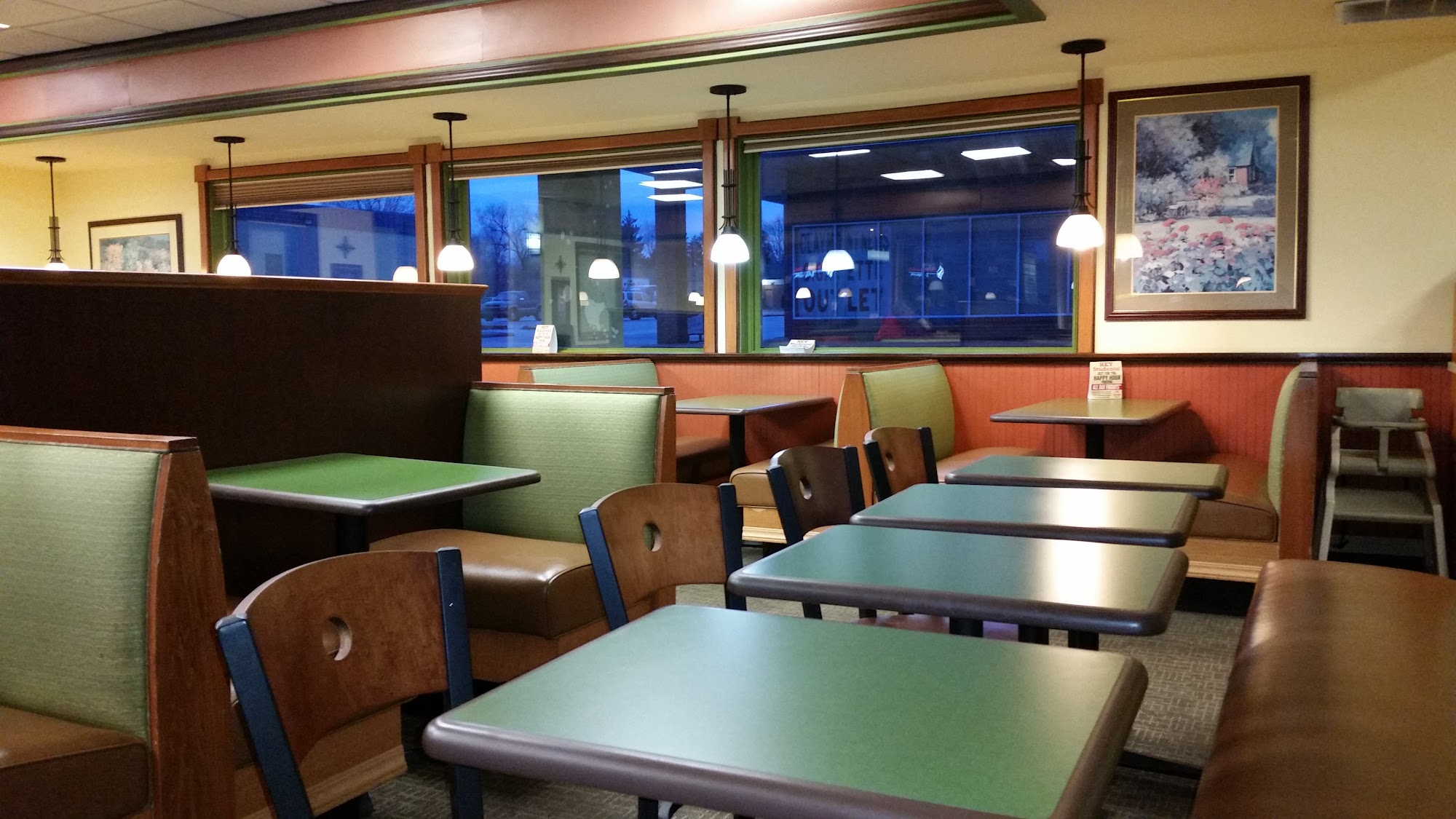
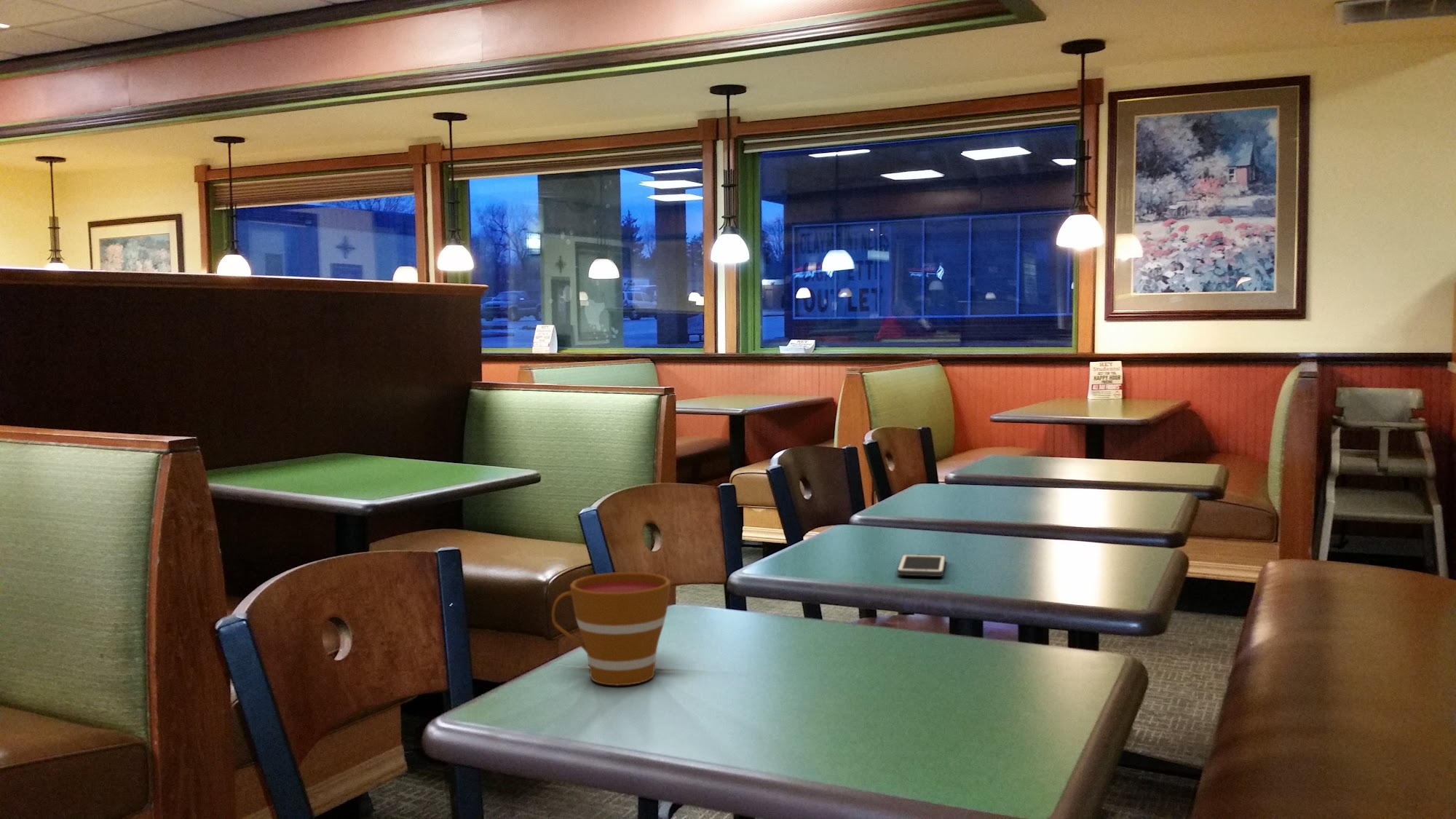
+ cell phone (922, 565)
+ cup (612, 629)
